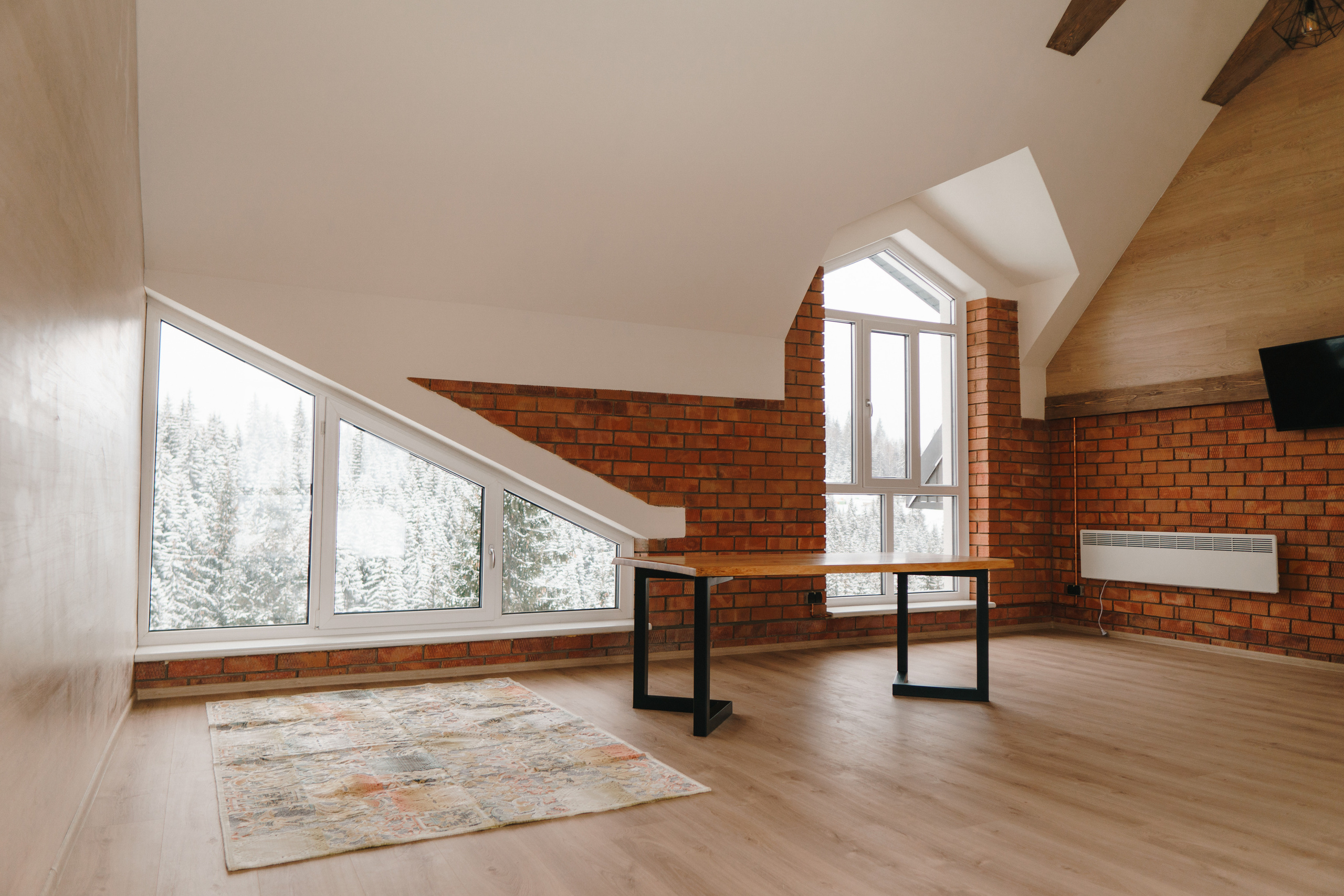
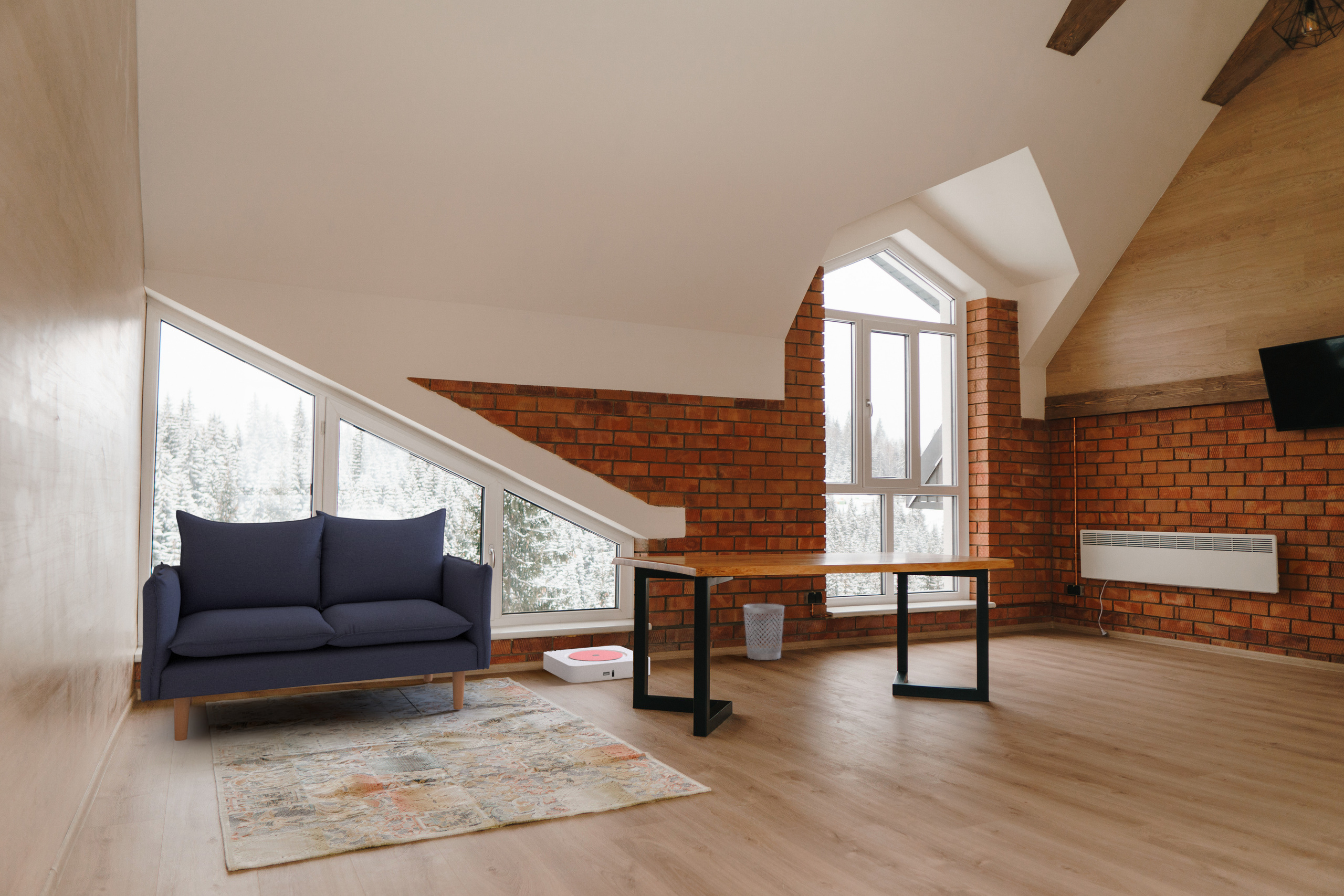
+ sofa (323, 608)
+ air purifier (596, 663)
+ wastebasket (764, 631)
